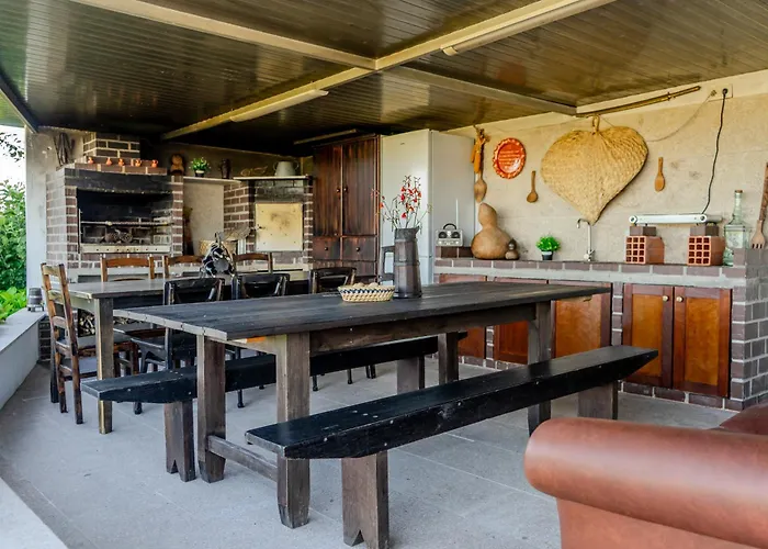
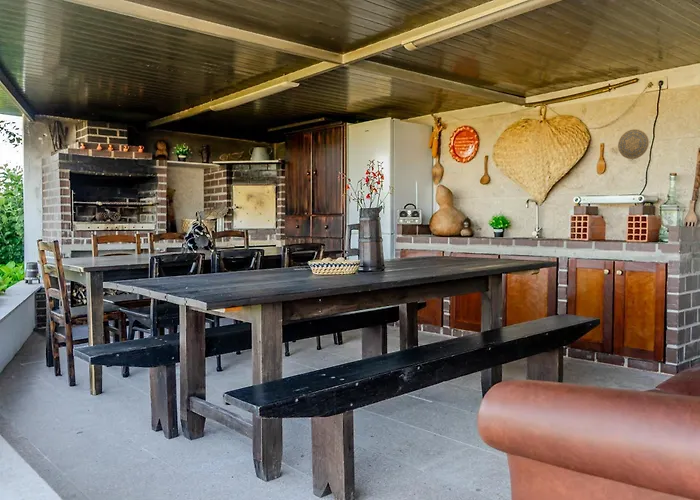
+ decorative plate (632, 144)
